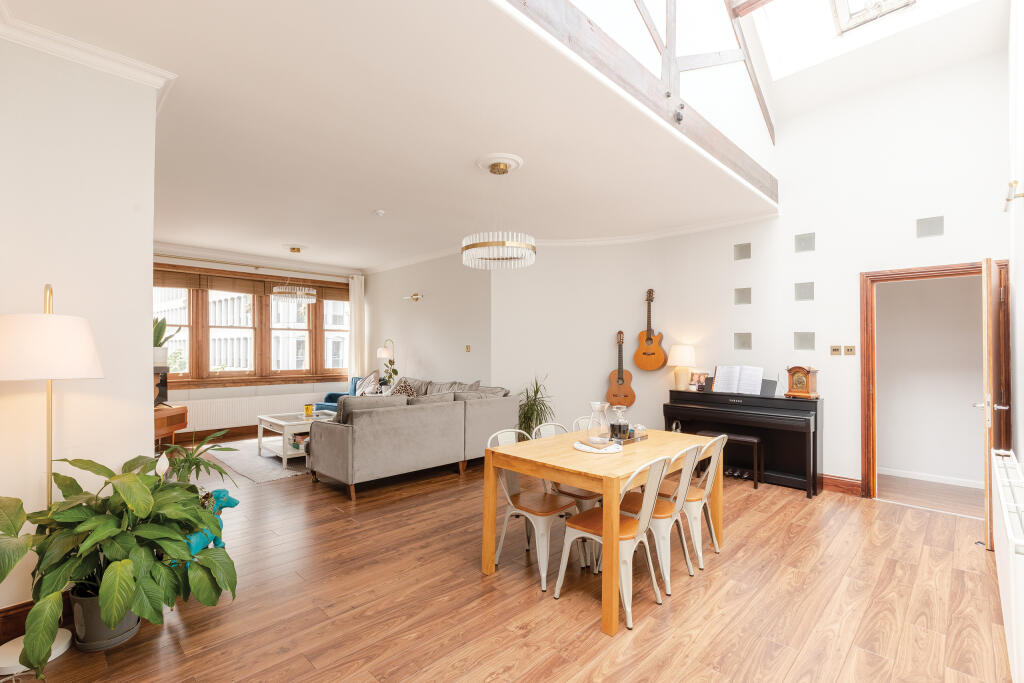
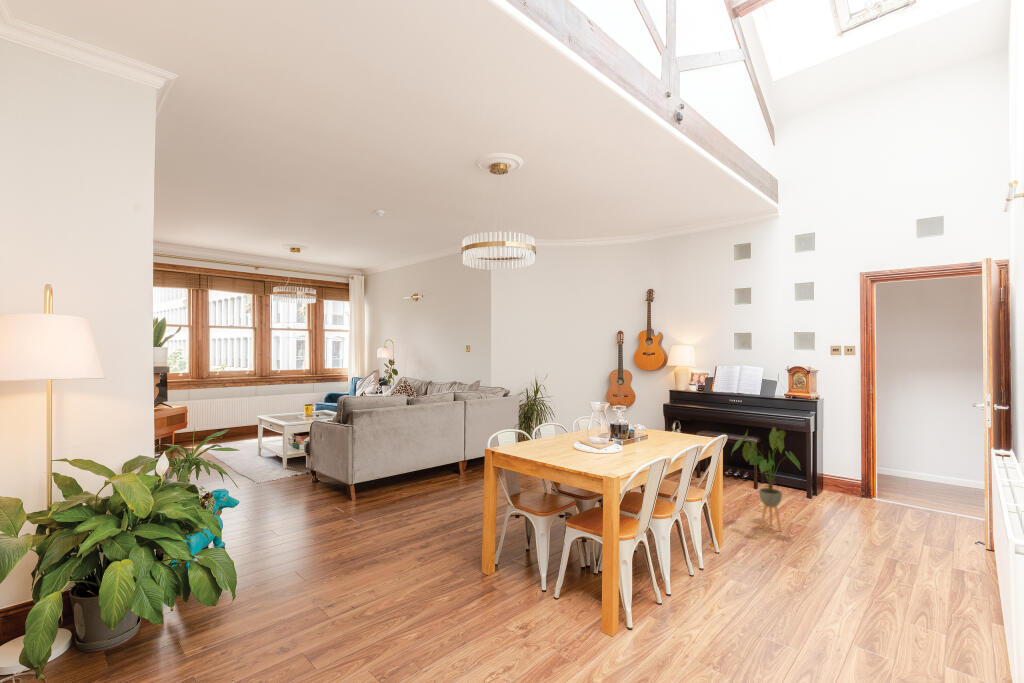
+ house plant (766, 476)
